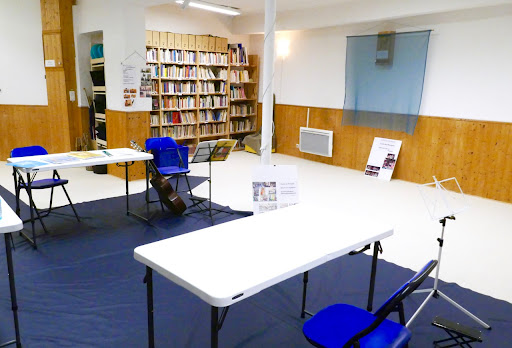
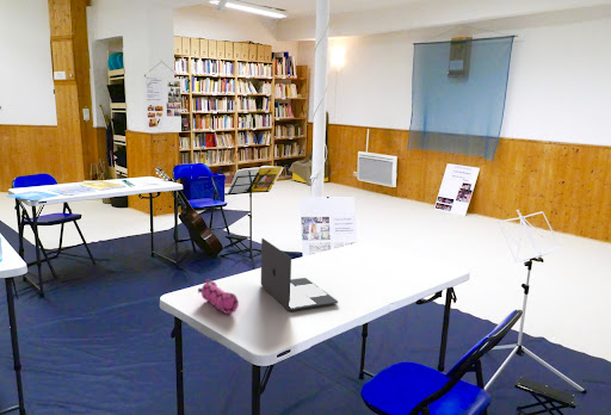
+ pencil case (218, 296)
+ laptop (290, 270)
